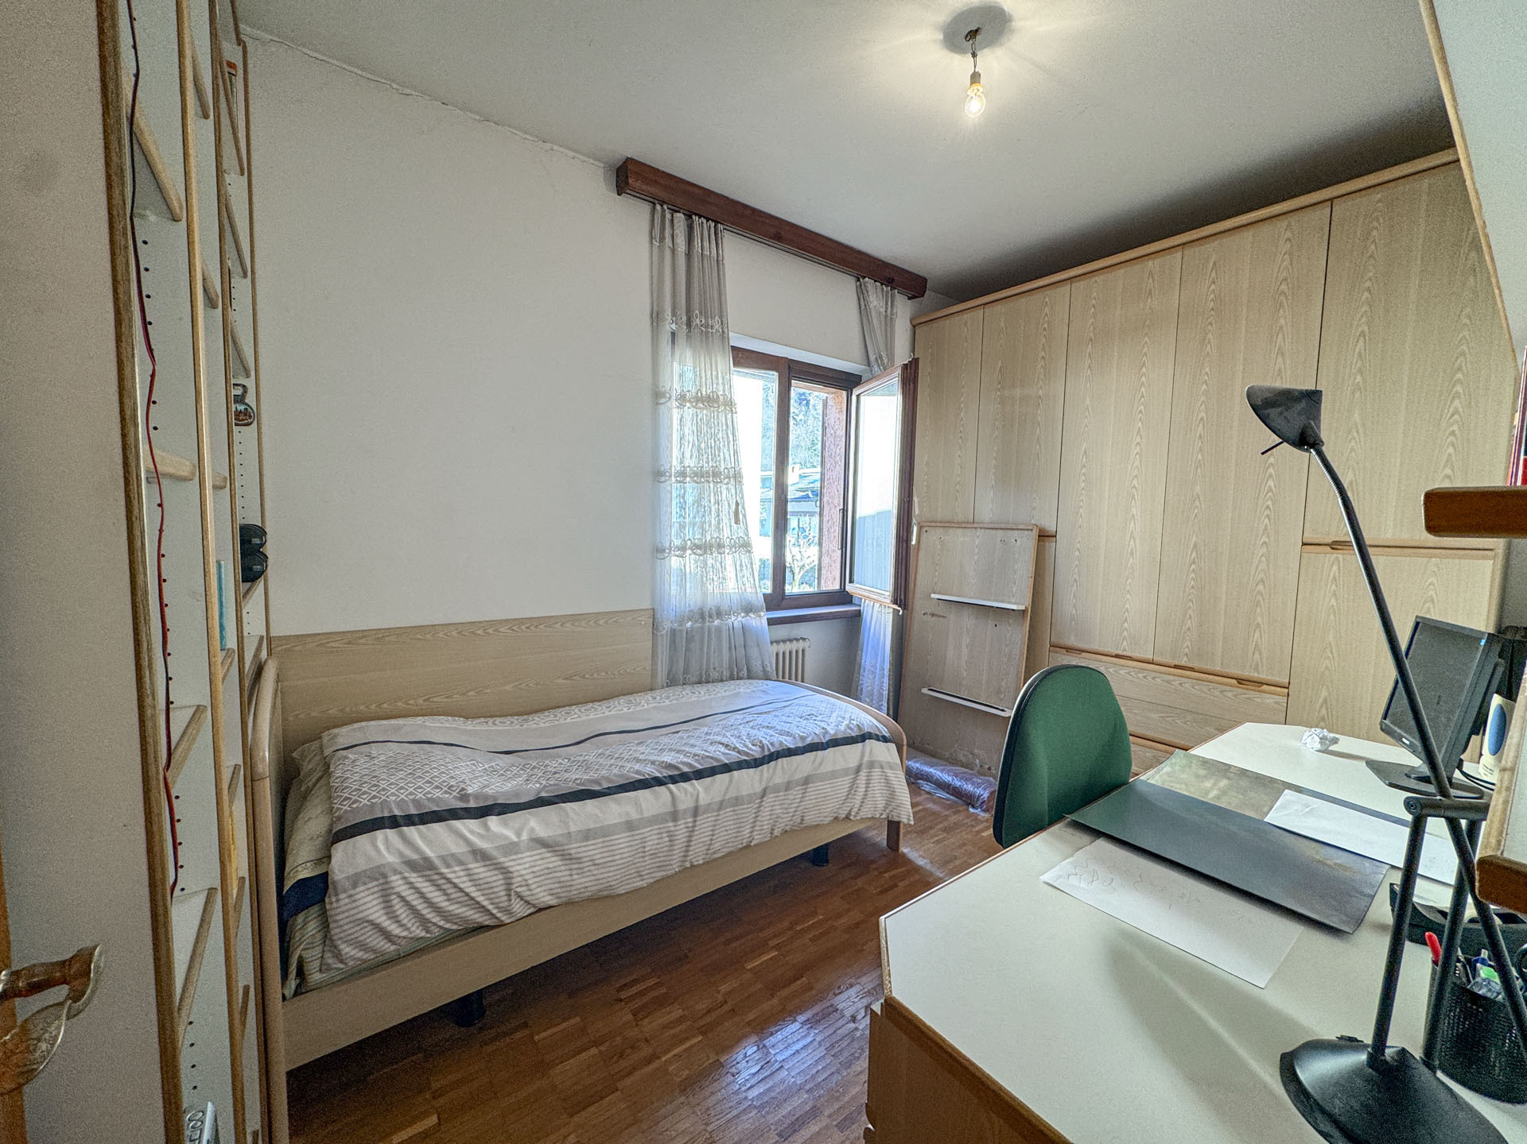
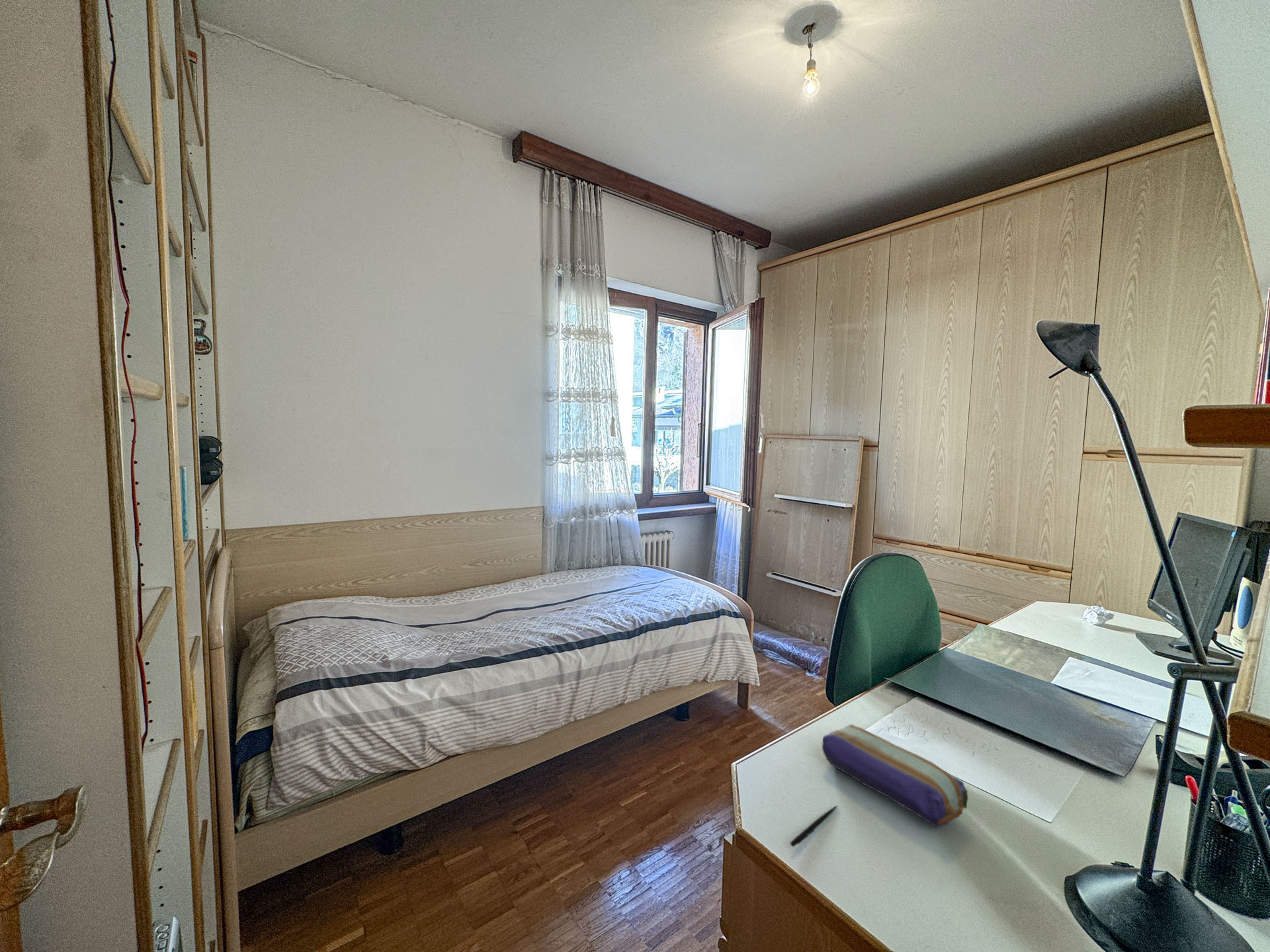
+ pen (816, 824)
+ pencil case (889, 770)
